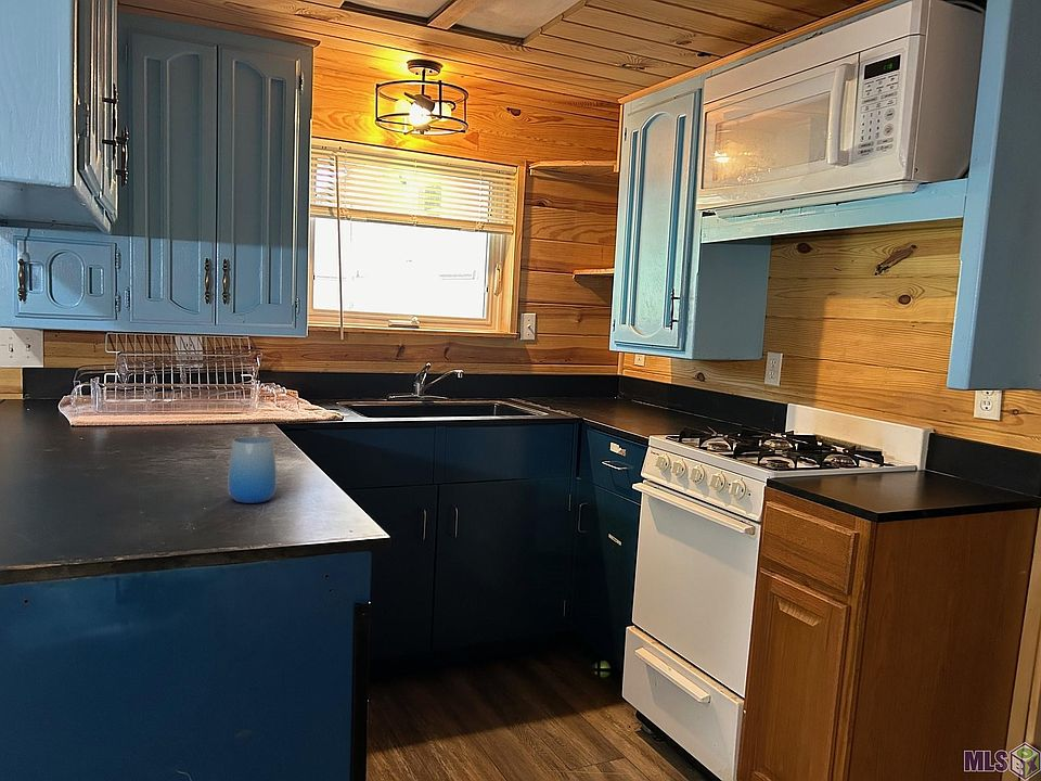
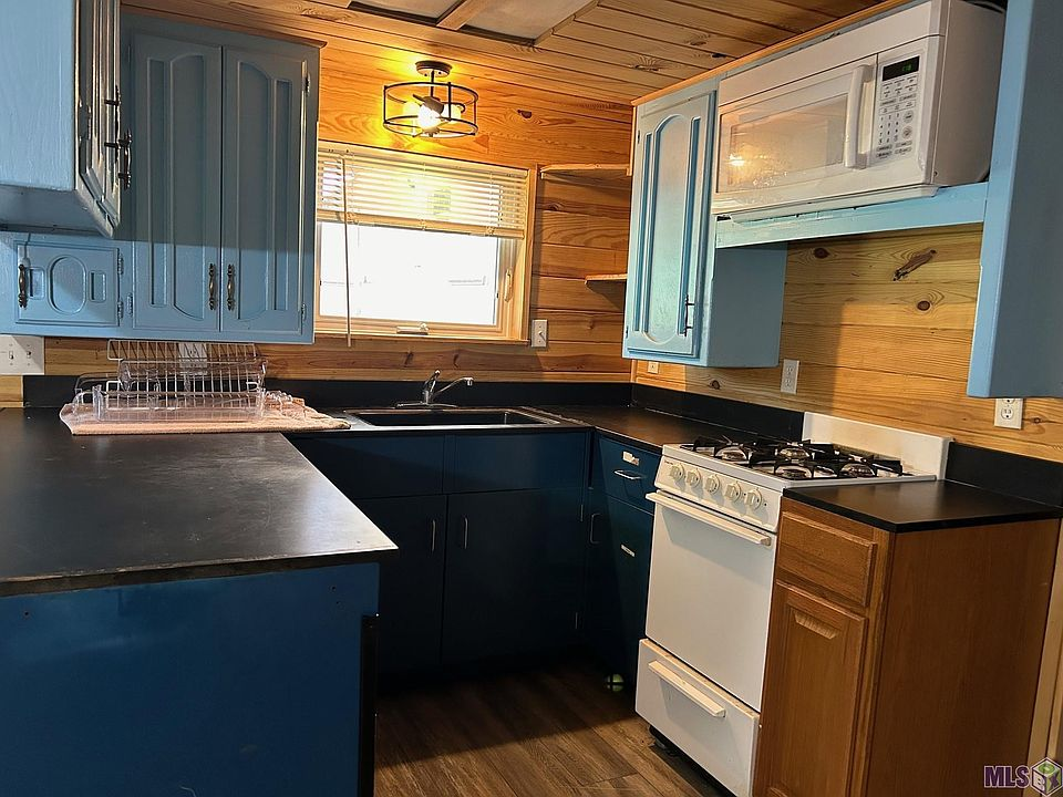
- cup (253, 469)
